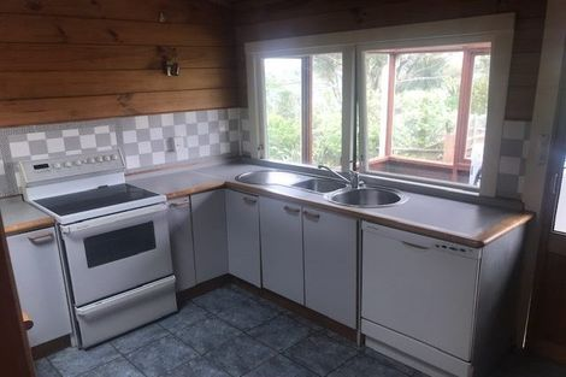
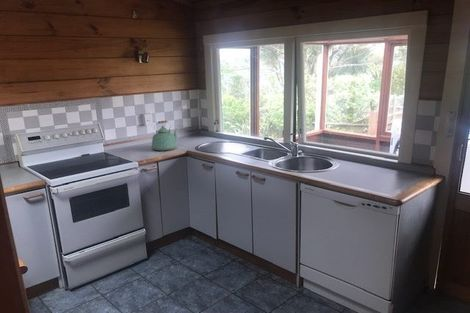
+ kettle (165, 134)
